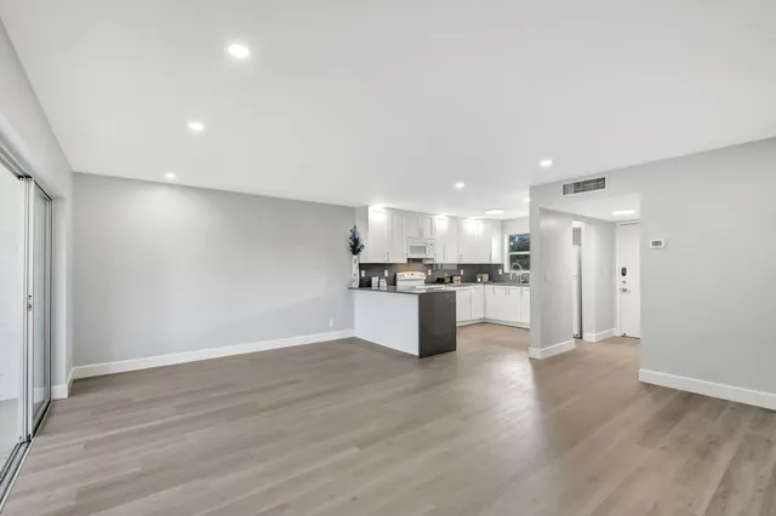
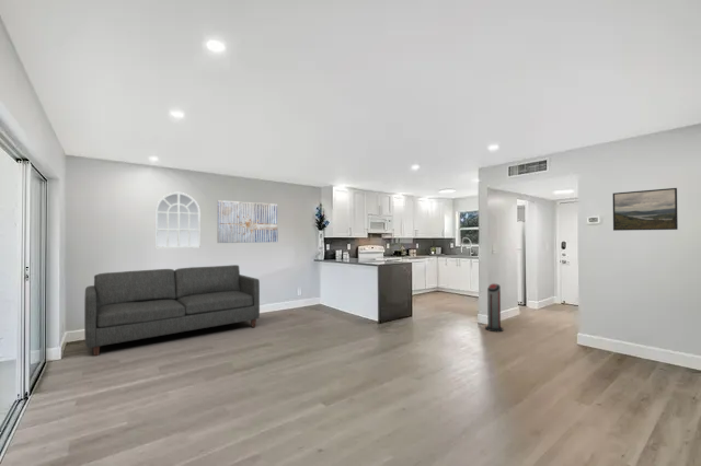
+ wall art (249, 222)
+ mirror (179, 220)
+ air purifier (494, 306)
+ sofa (179, 301)
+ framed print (643, 210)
